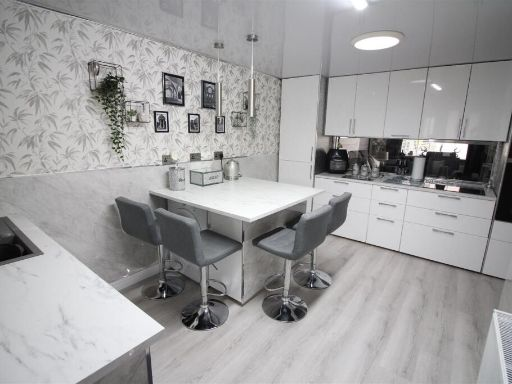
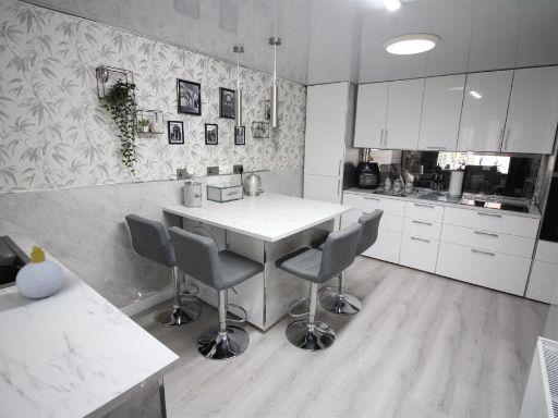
+ soap bottle (39, 271)
